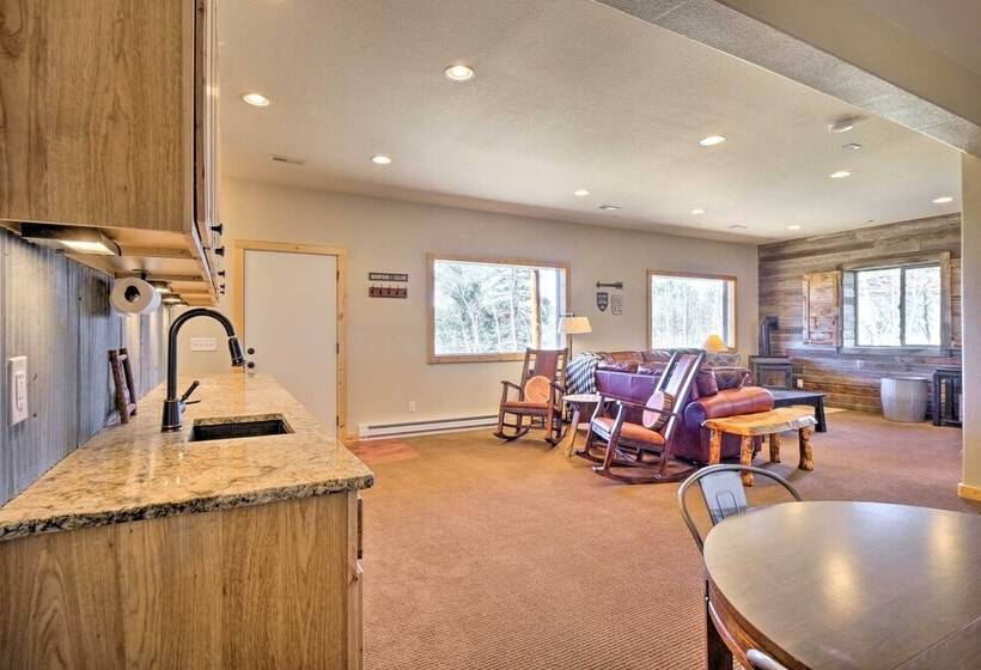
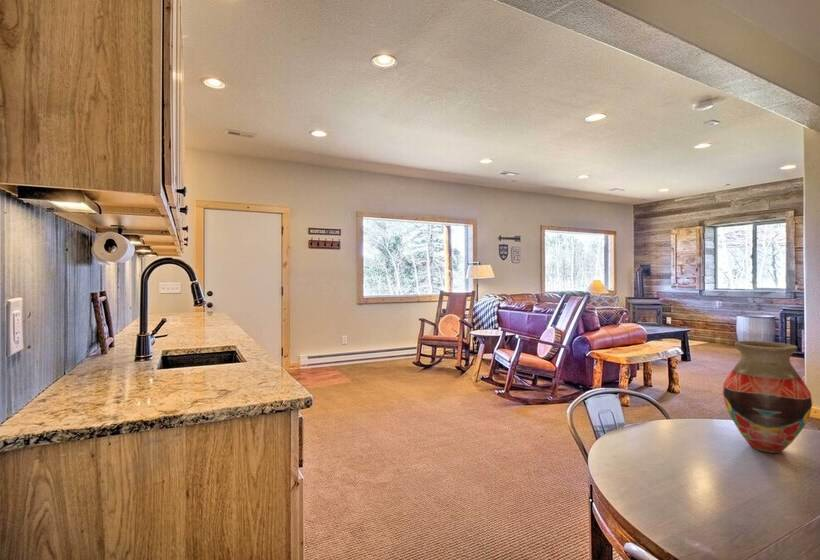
+ vase (765, 396)
